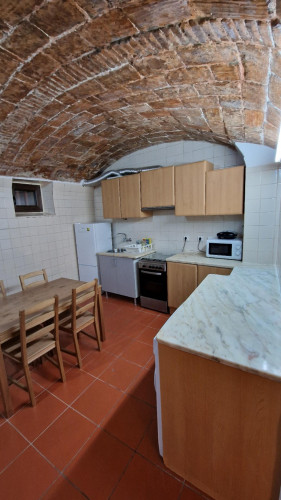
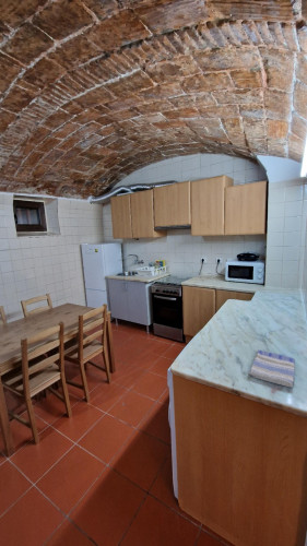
+ dish towel (272, 366)
